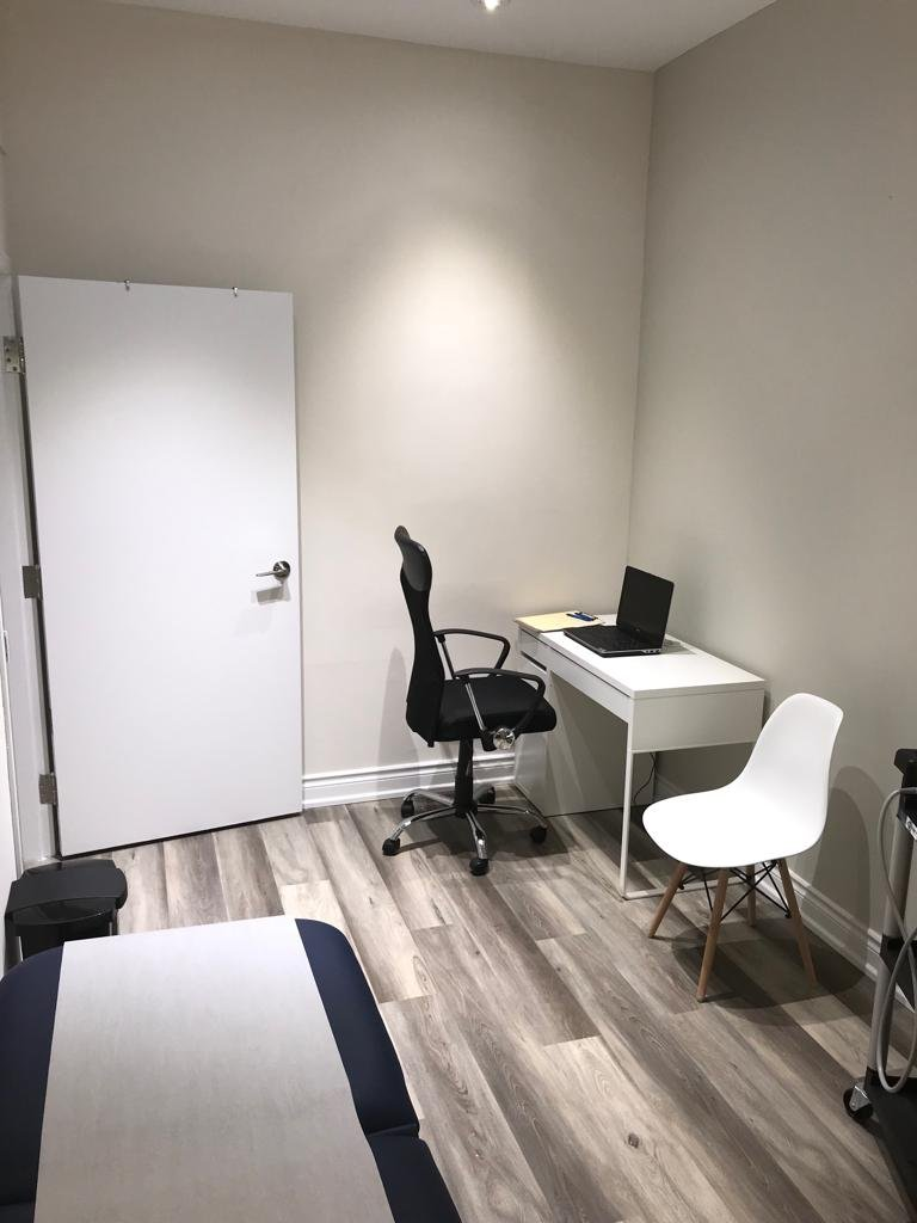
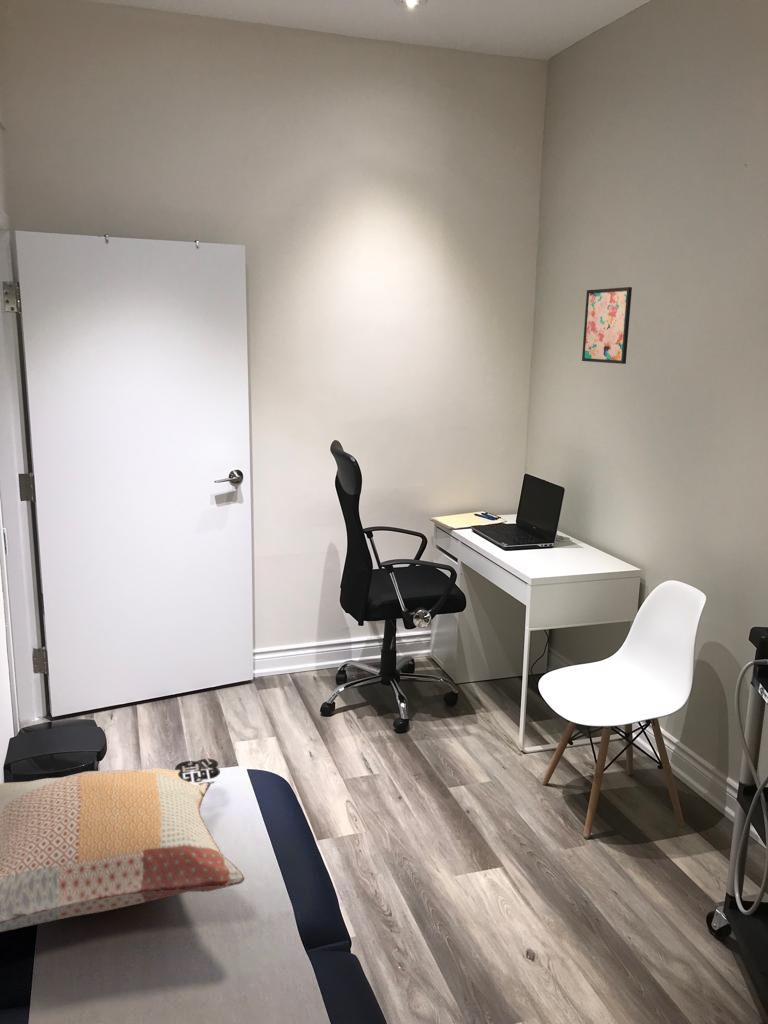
+ decorative pillow (105, 830)
+ wall art (605, 325)
